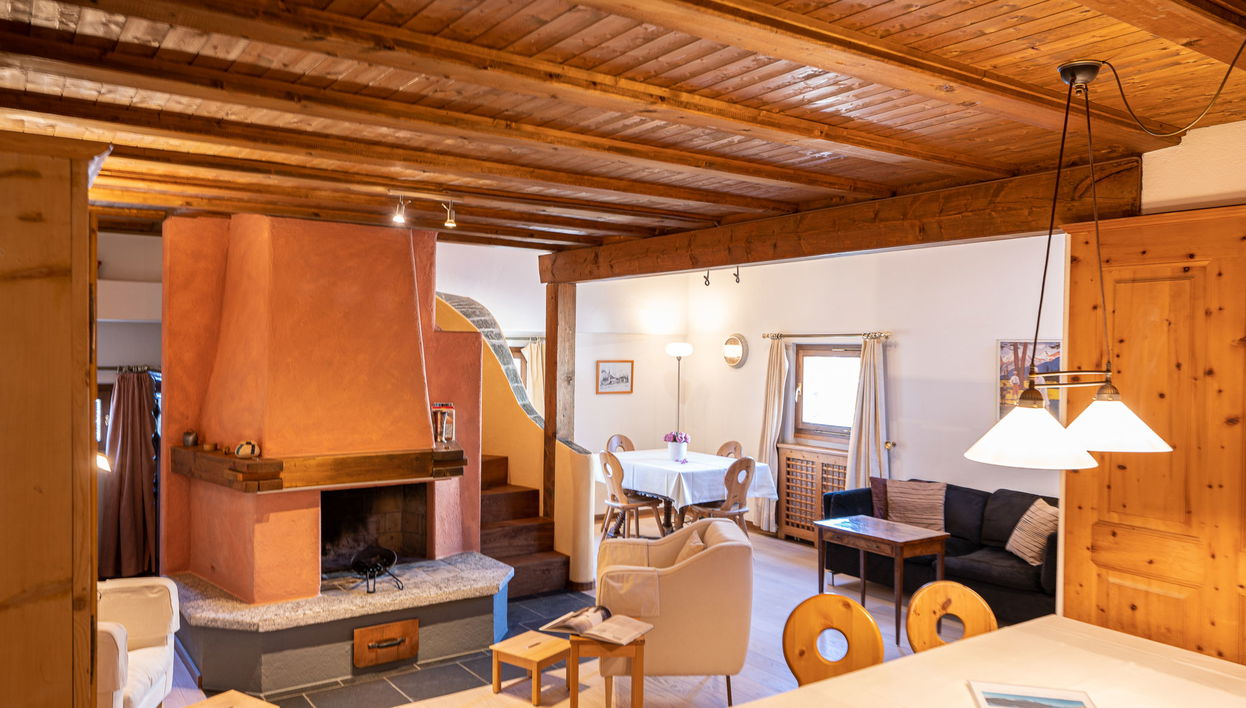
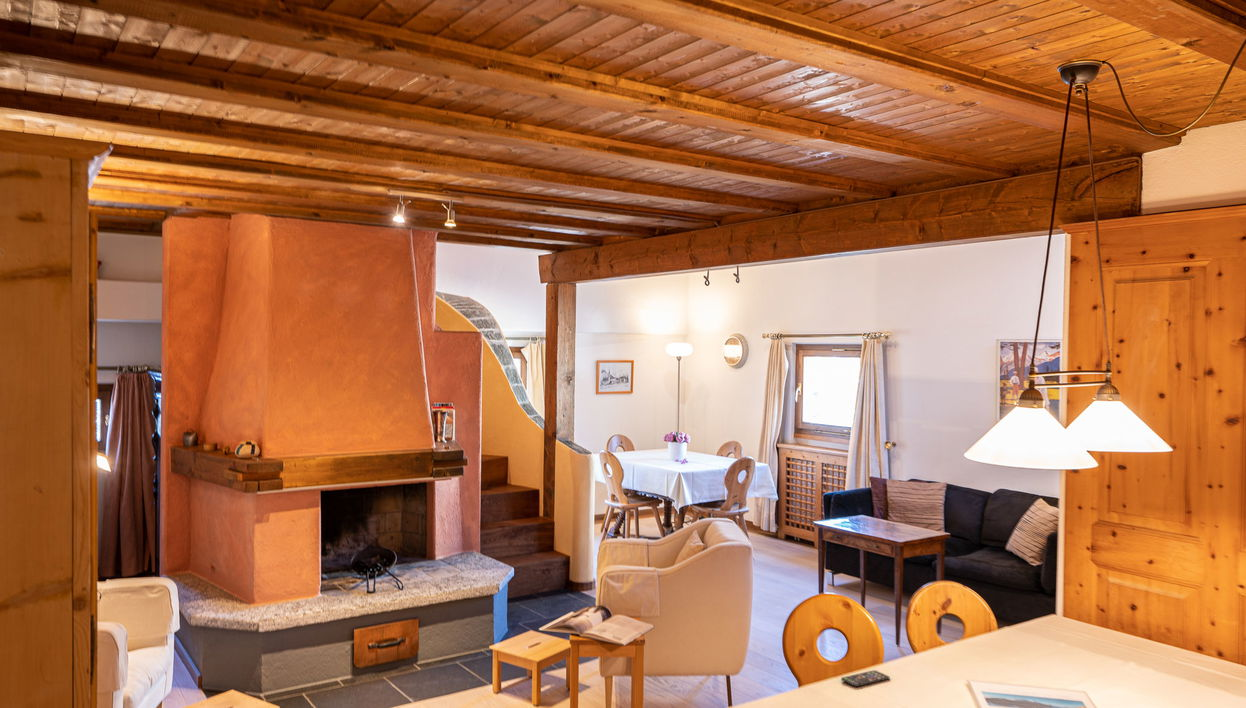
+ smartphone (865, 678)
